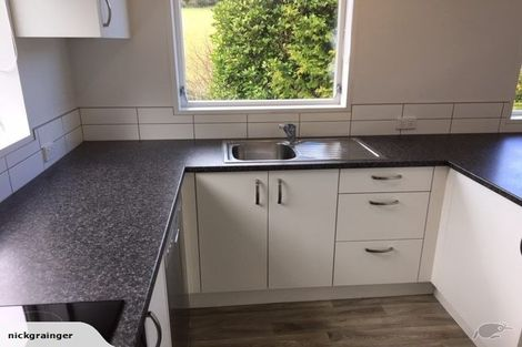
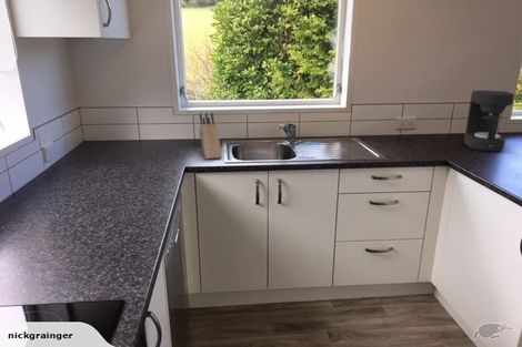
+ knife block (209, 134)
+ coffee maker (488, 120)
